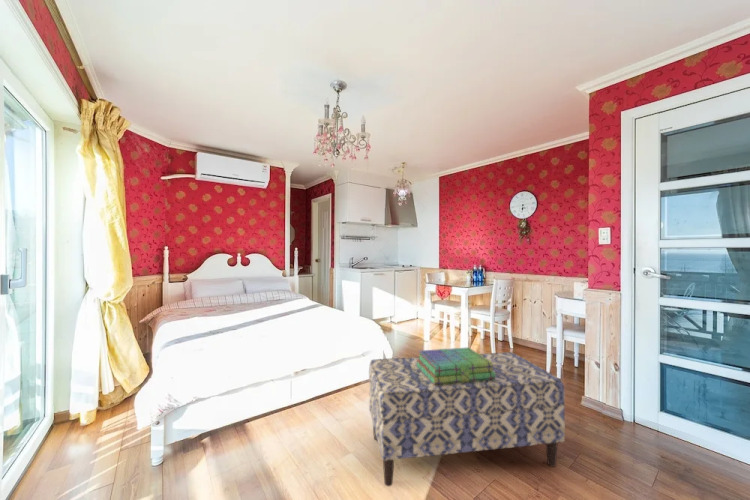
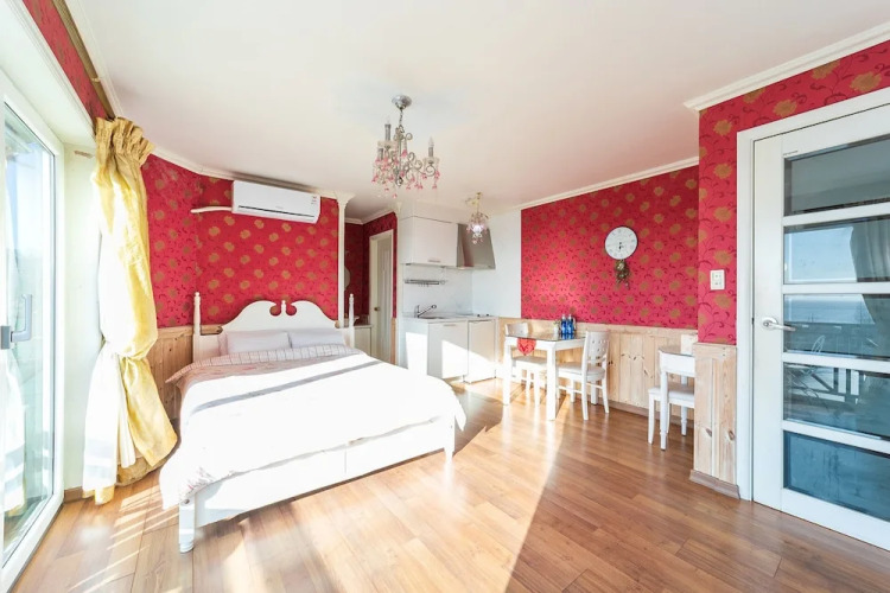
- bench (458, 409)
- stack of books (453, 364)
